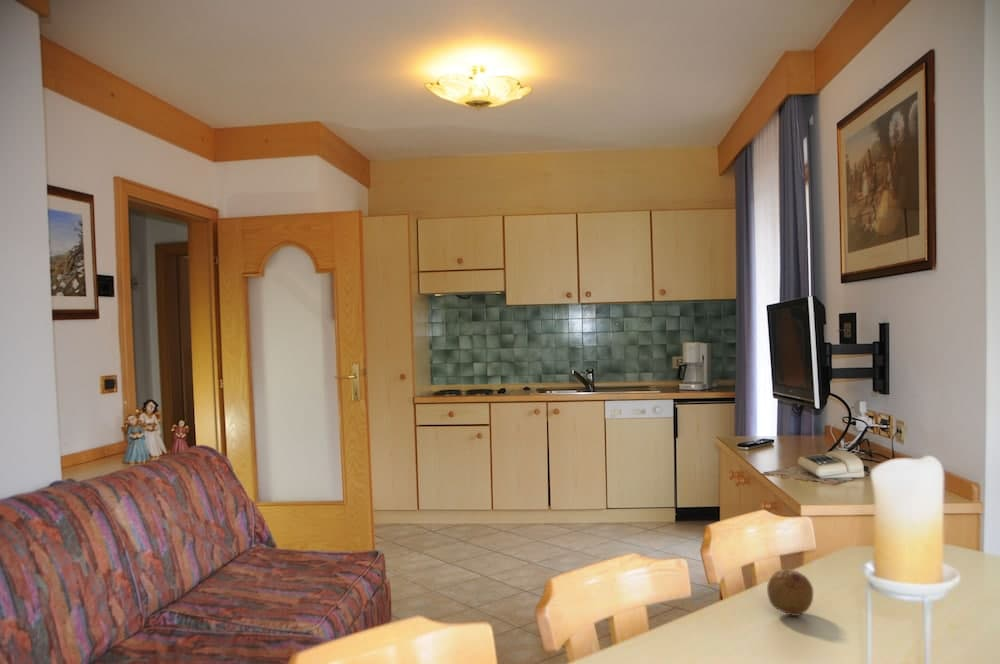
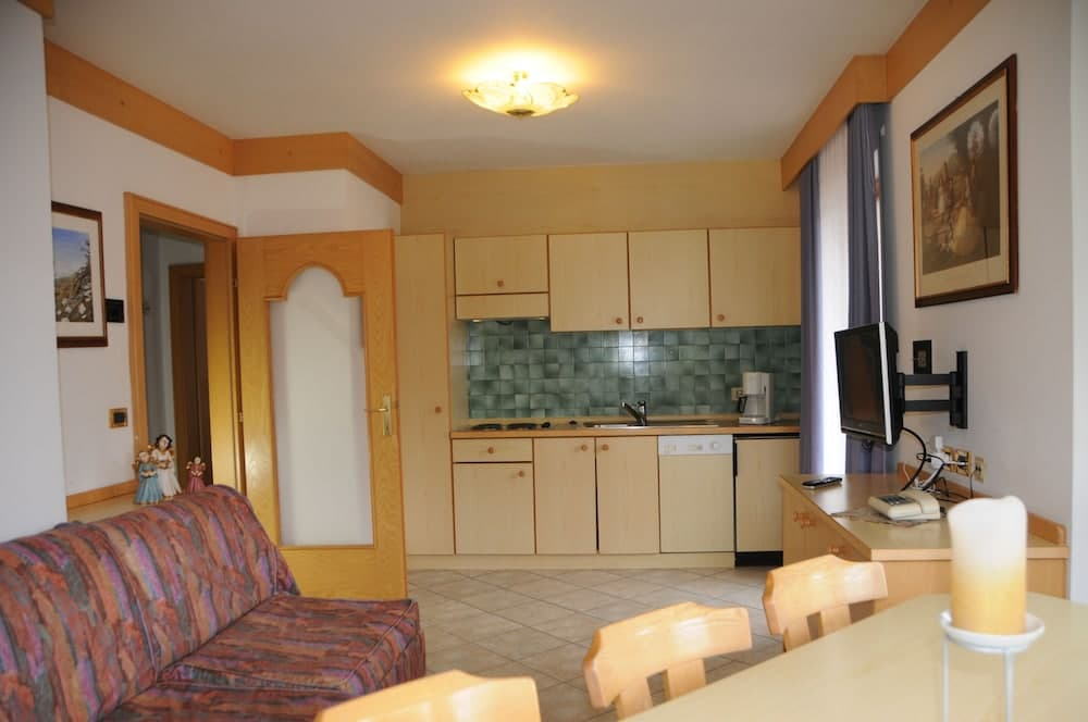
- fruit (790, 590)
